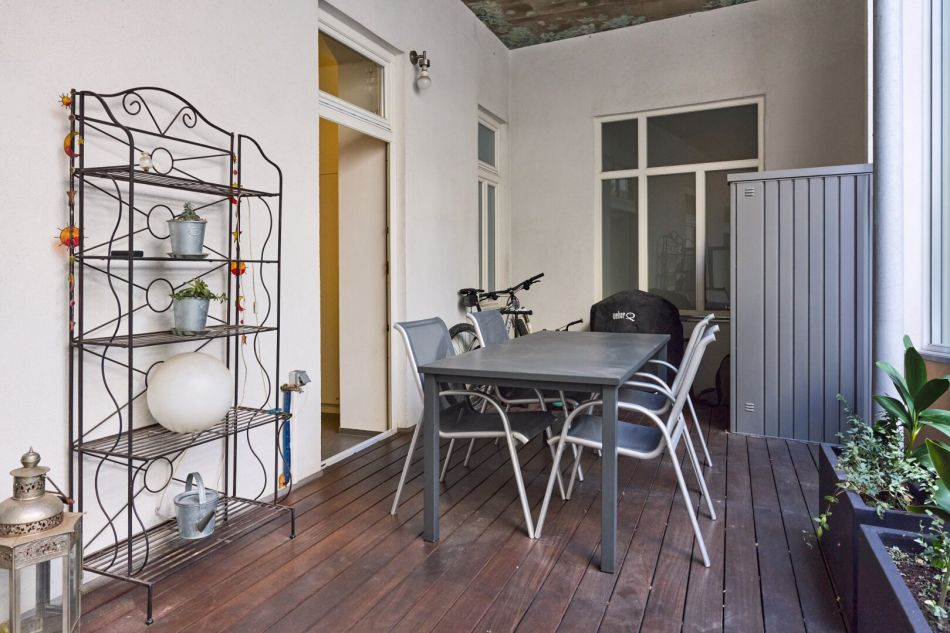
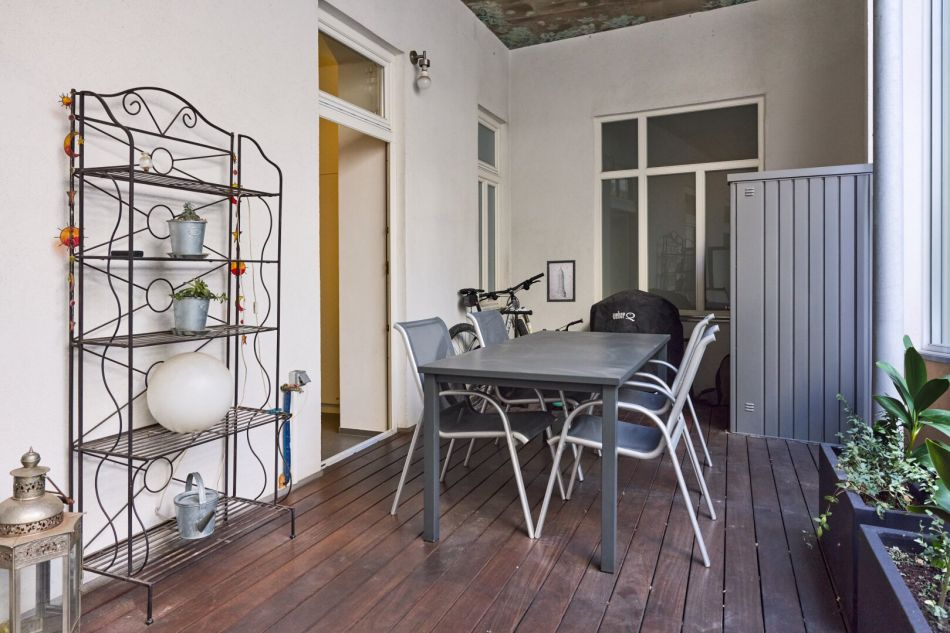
+ wall art (561, 281)
